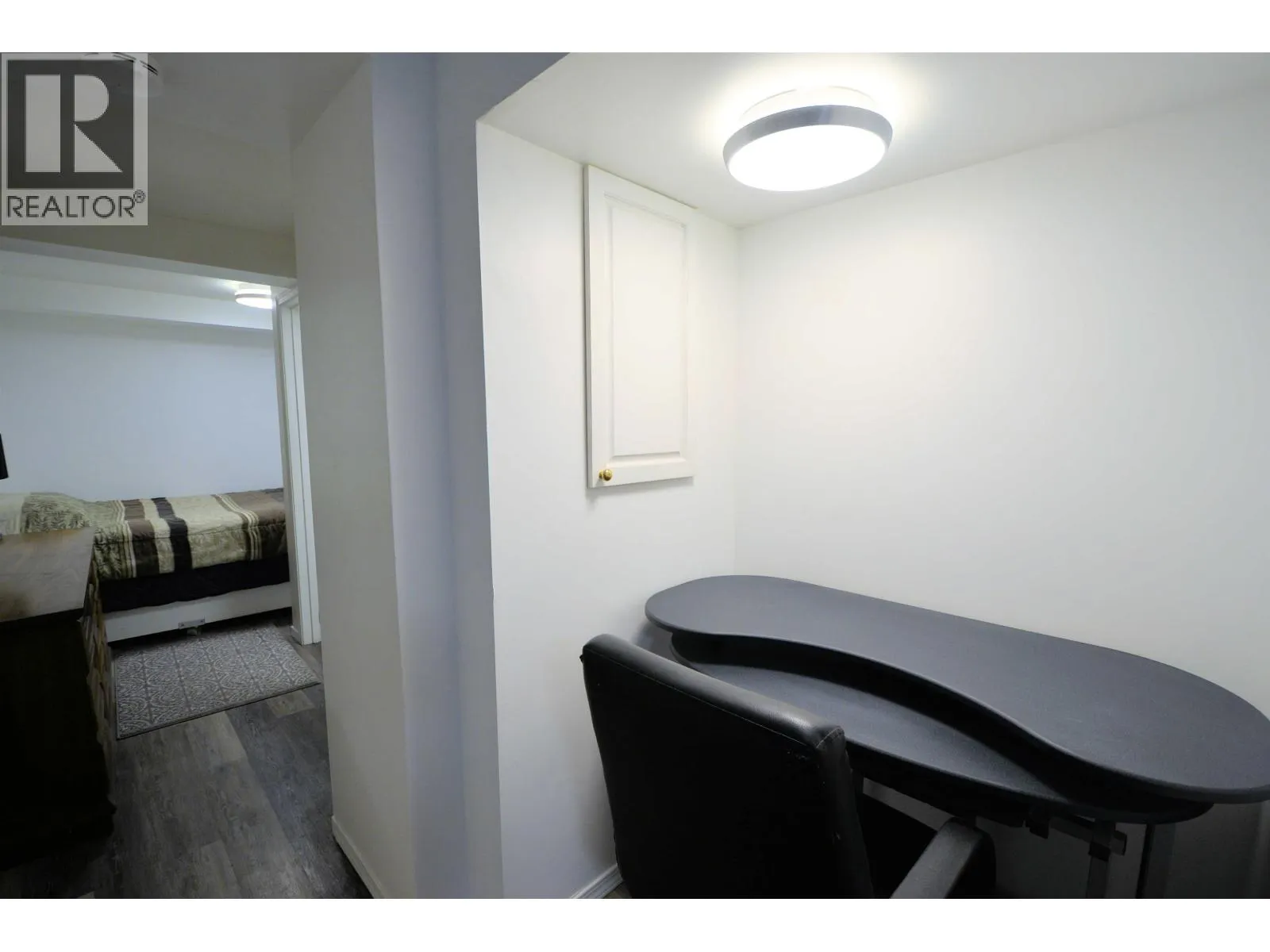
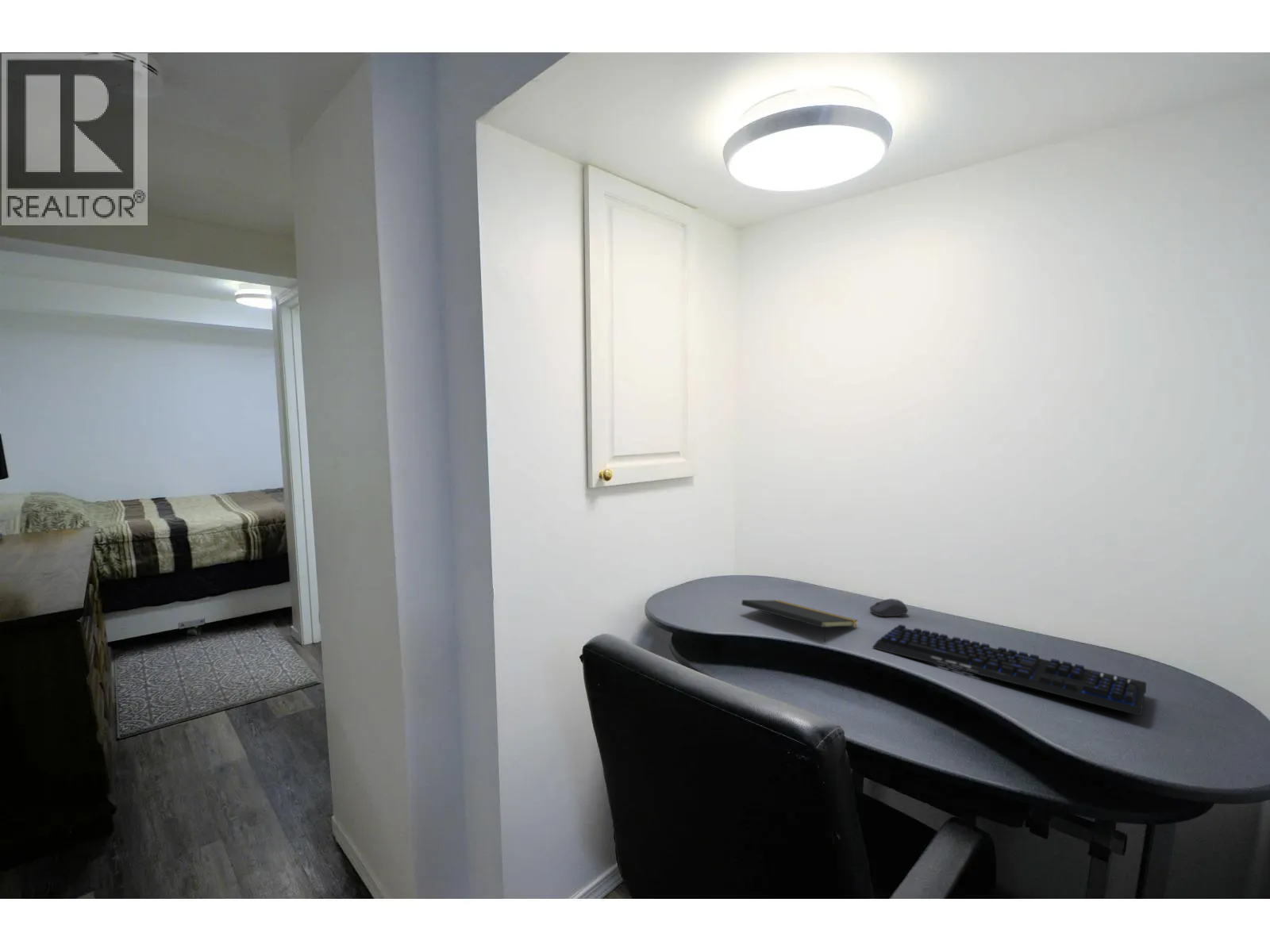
+ notepad (798, 612)
+ keyboard (995, 662)
+ computer mouse (888, 606)
